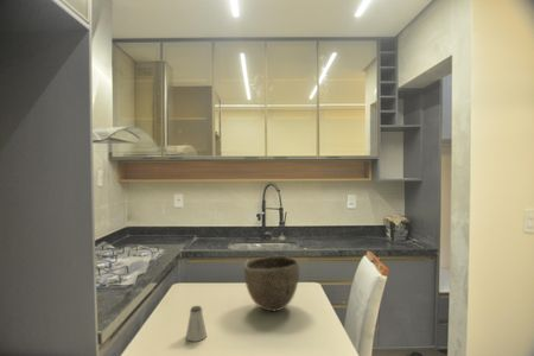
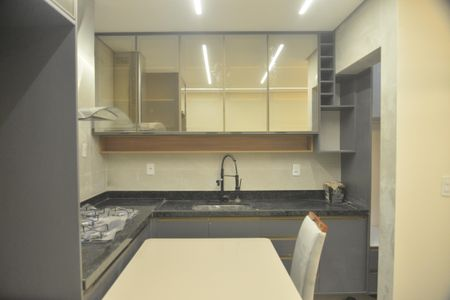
- saltshaker (196, 322)
- bowl (271, 285)
